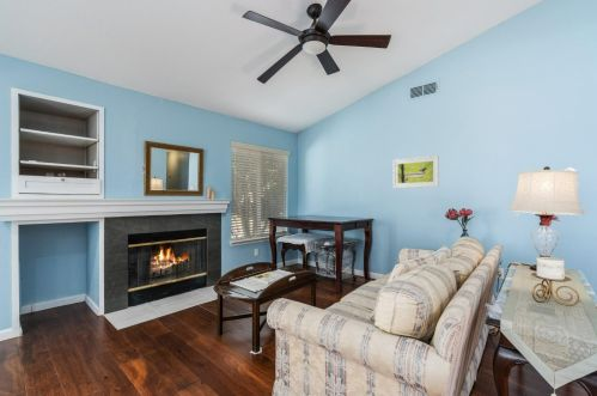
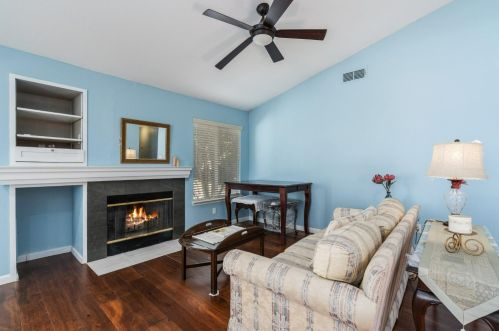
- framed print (414, 172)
